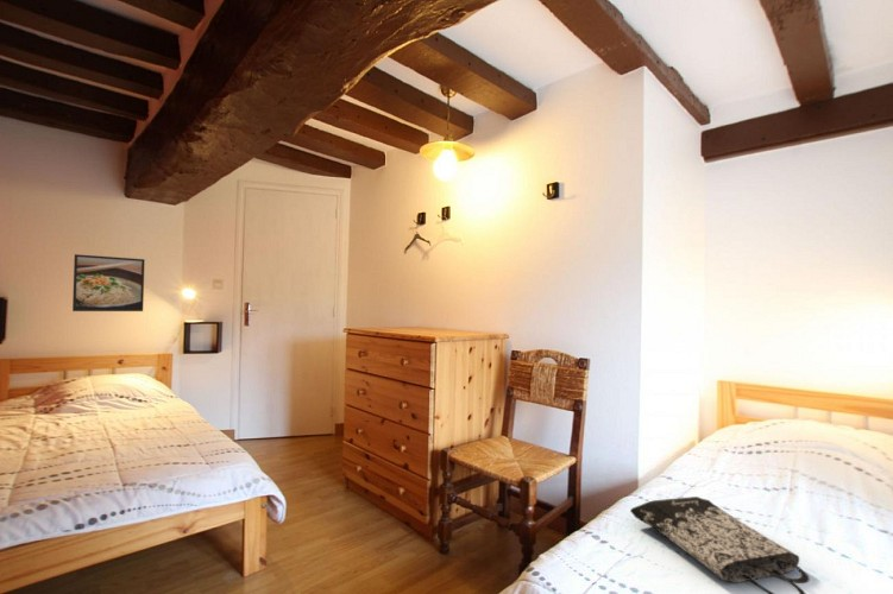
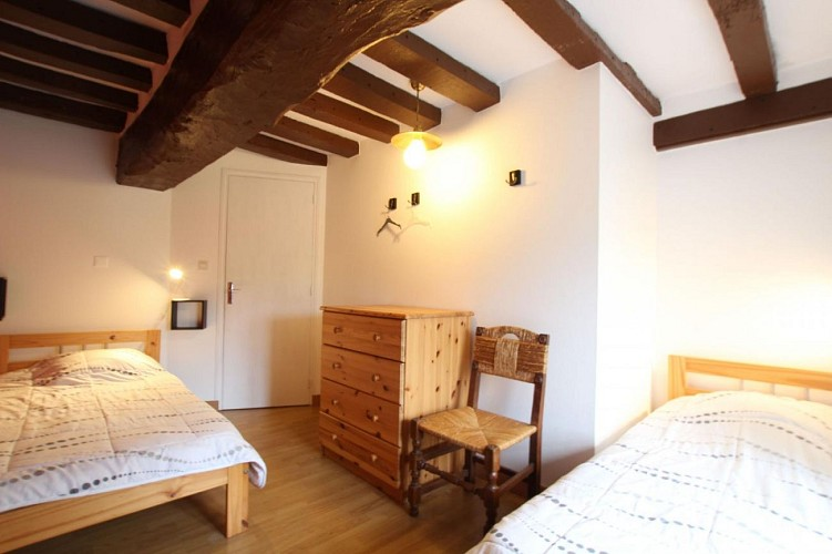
- tote bag (723, 539)
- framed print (109, 284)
